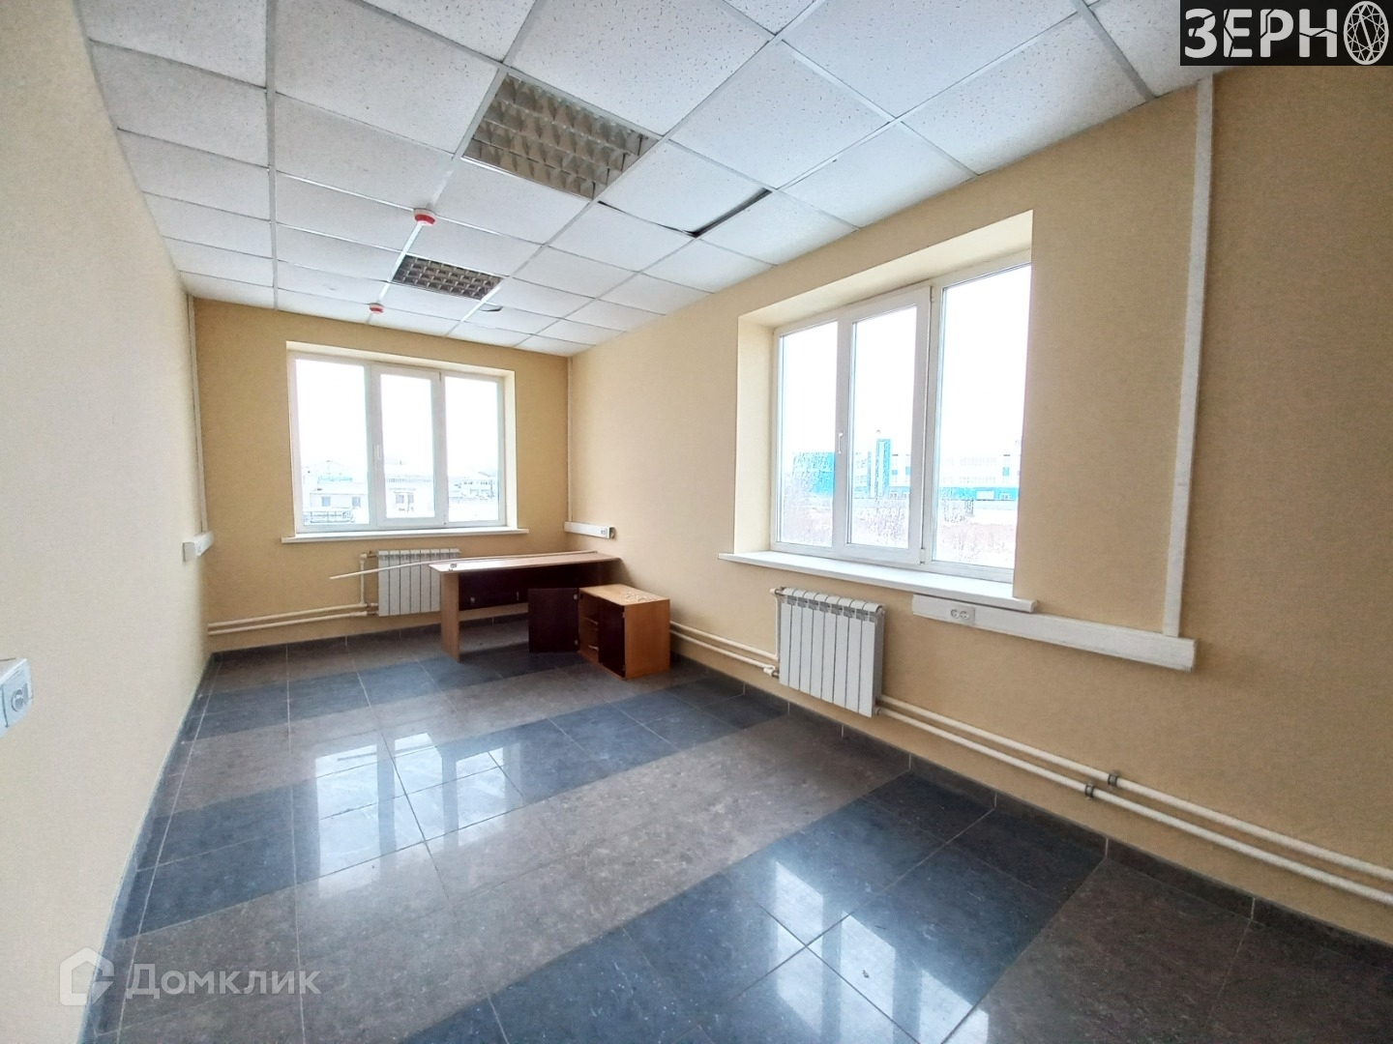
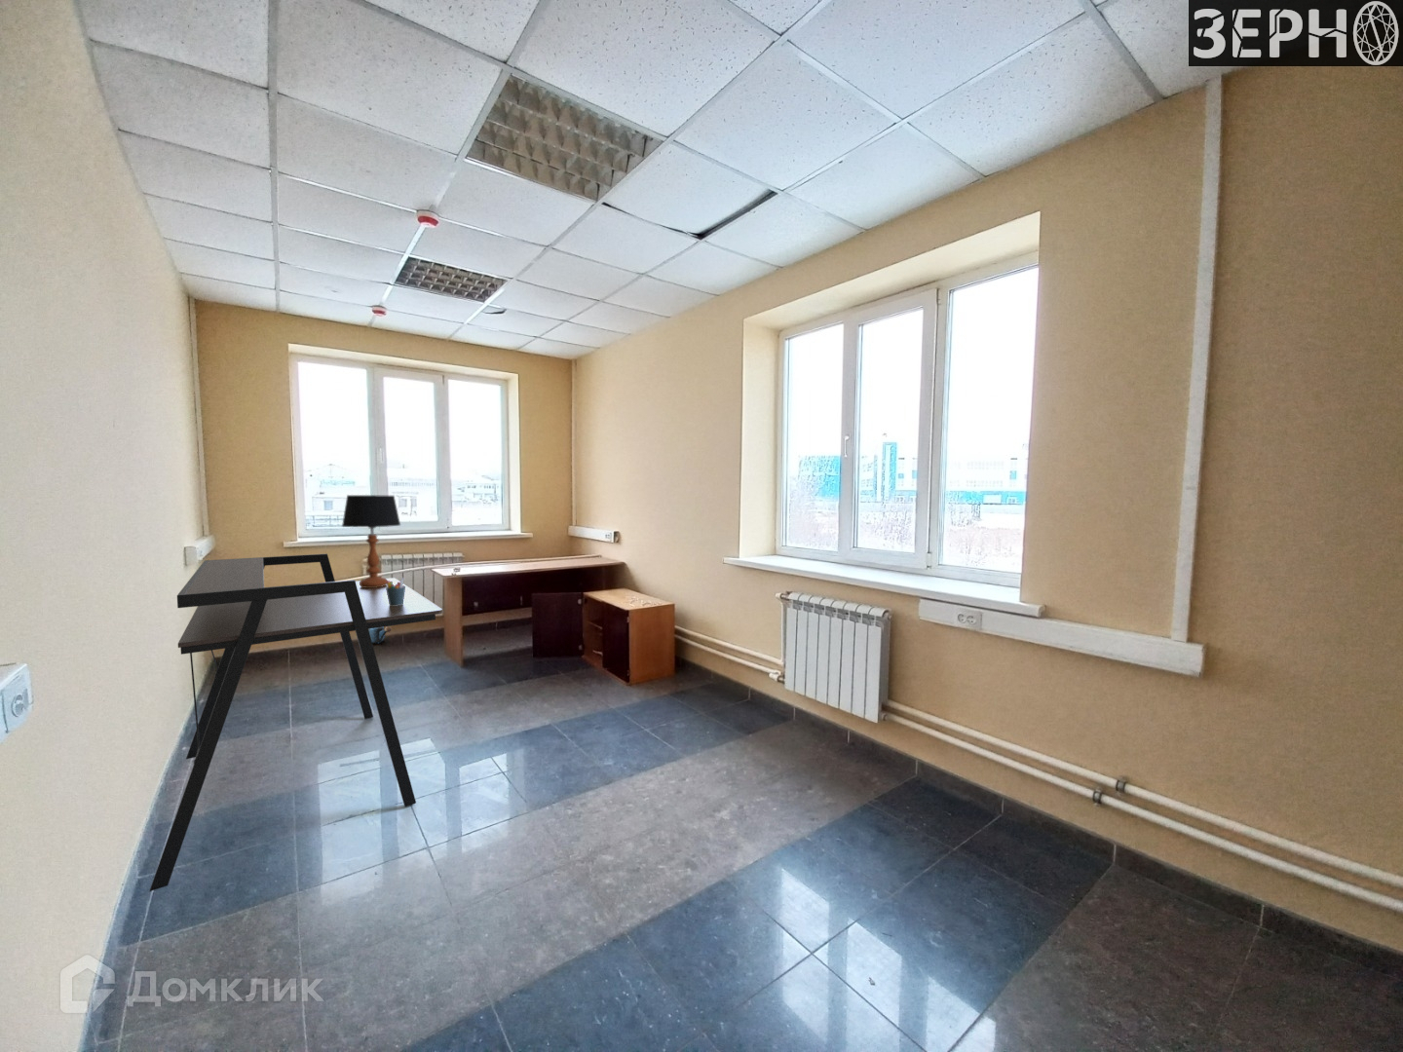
+ pen holder (395, 590)
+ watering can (379, 632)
+ table lamp (372, 539)
+ desk (304, 637)
